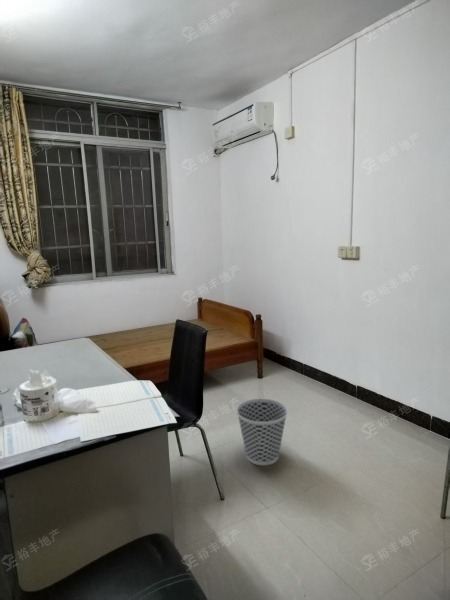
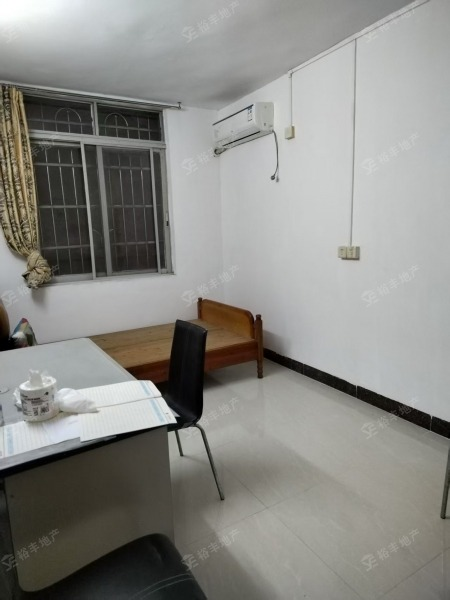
- wastebasket (262, 432)
